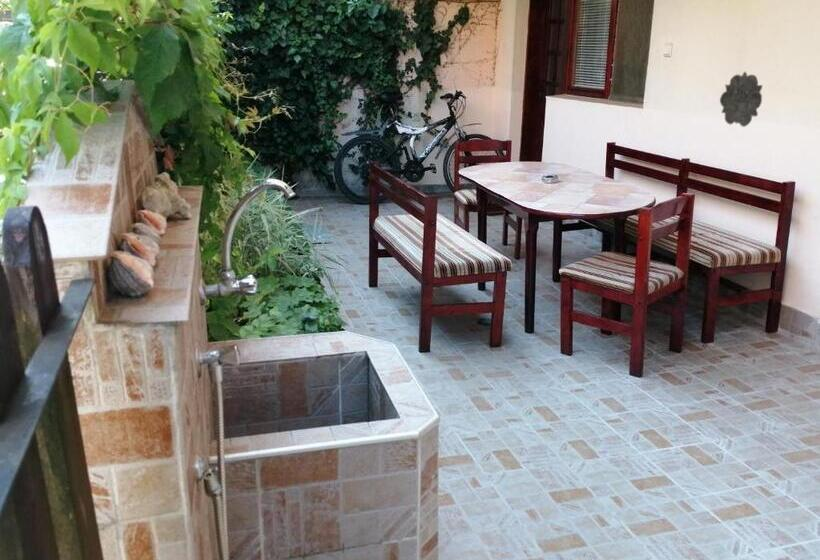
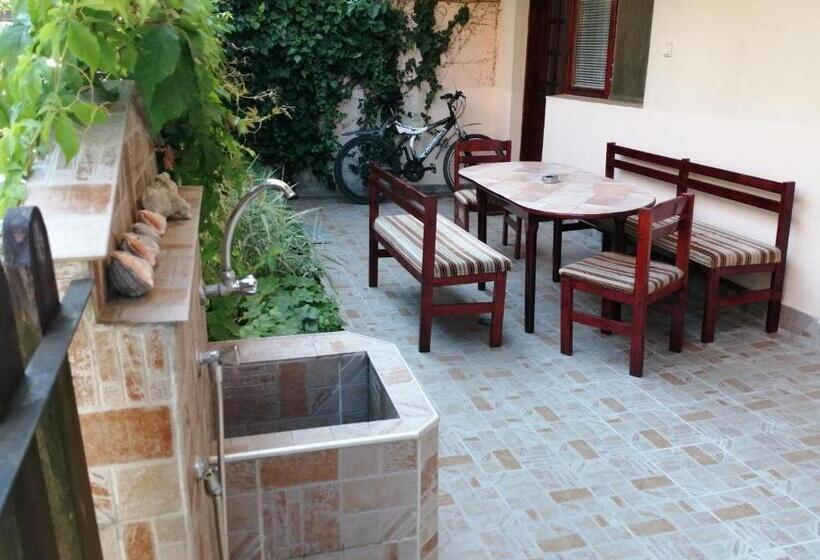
- wall ornament (740, 99)
